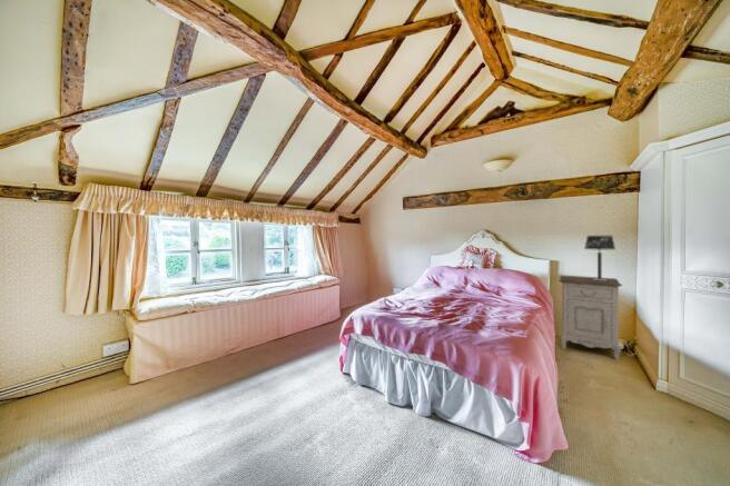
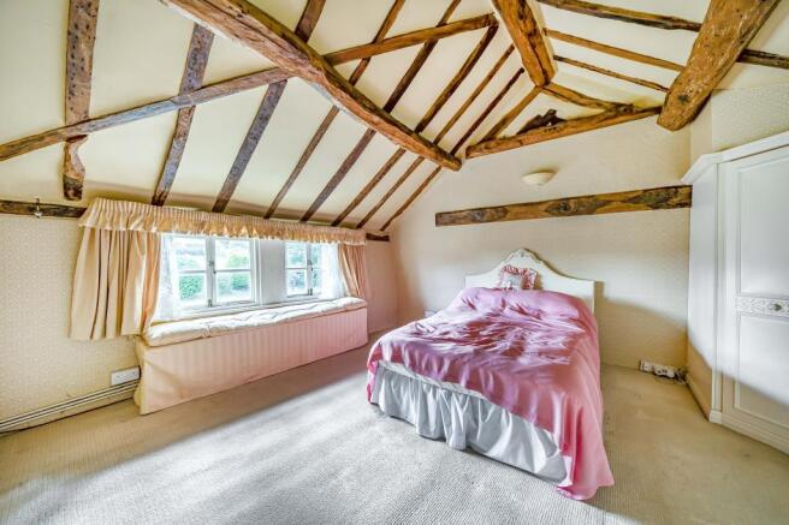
- nightstand (588, 314)
- table lamp (599, 257)
